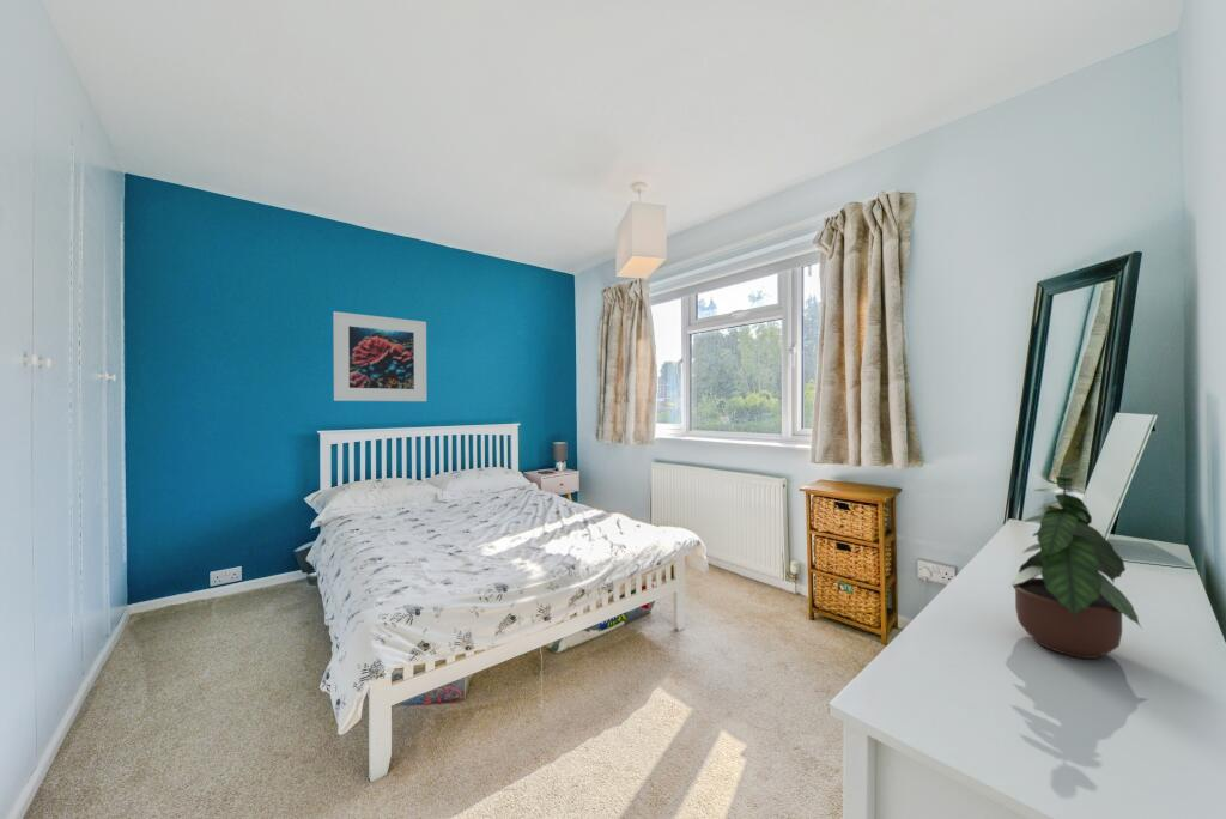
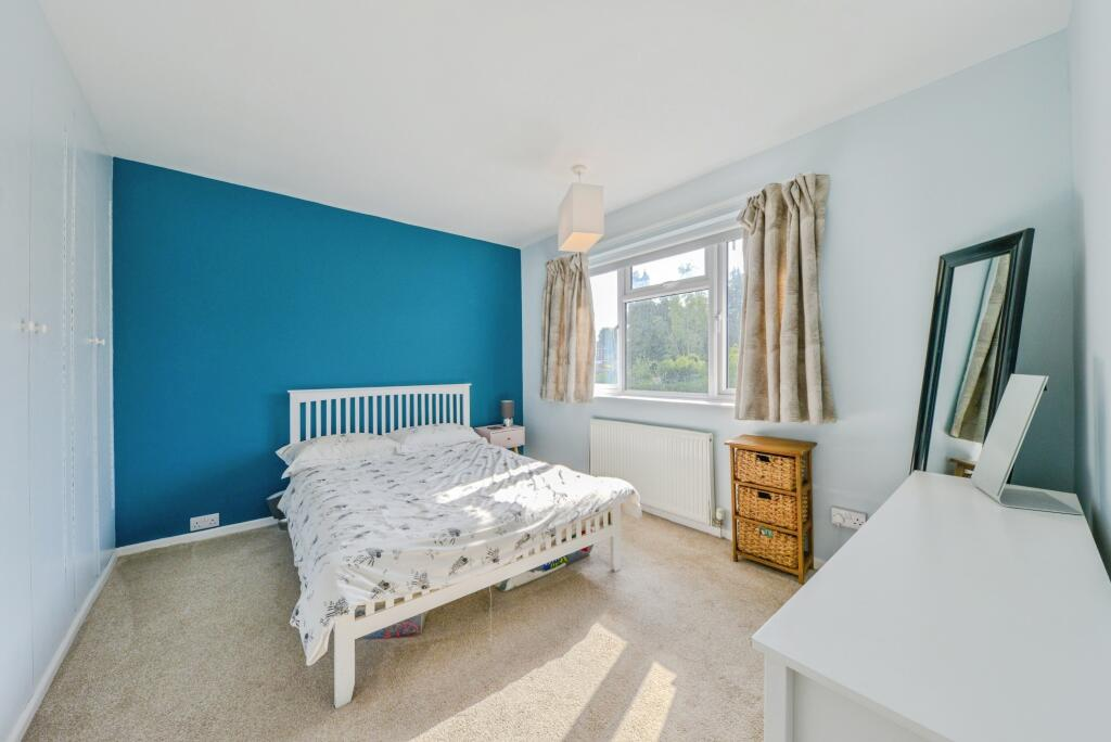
- potted plant (1072, 554)
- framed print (382, 358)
